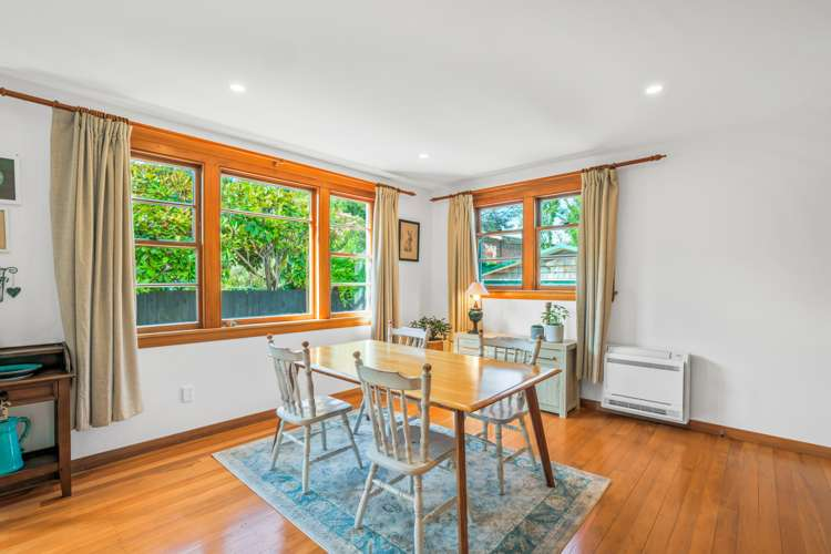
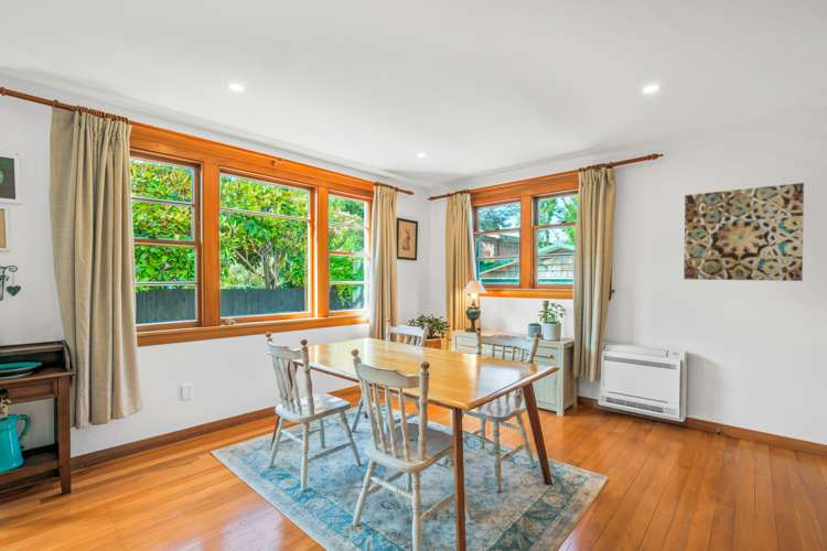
+ wall art (739, 235)
